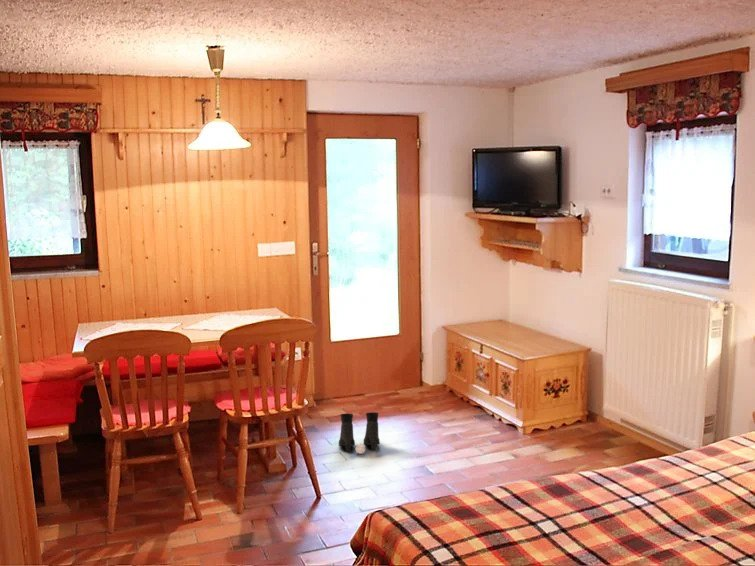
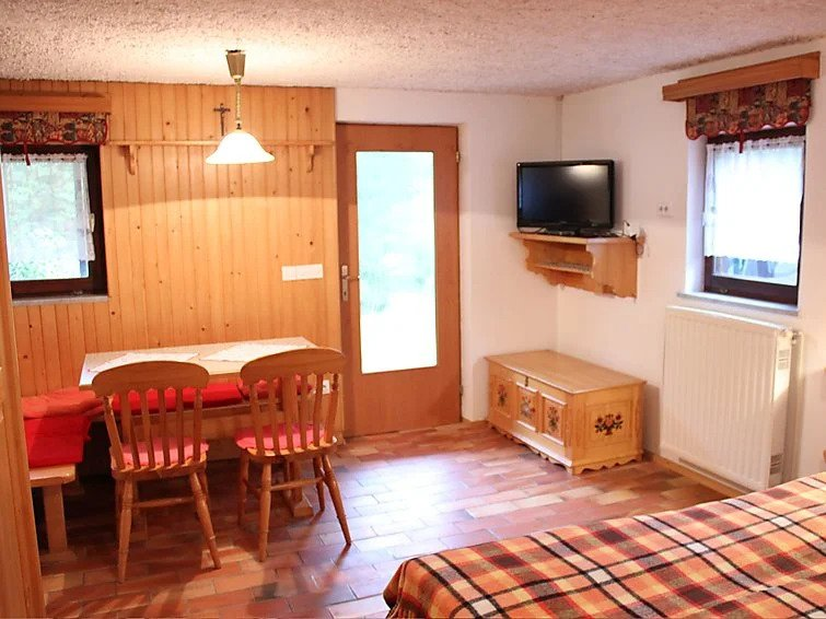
- boots (352, 428)
